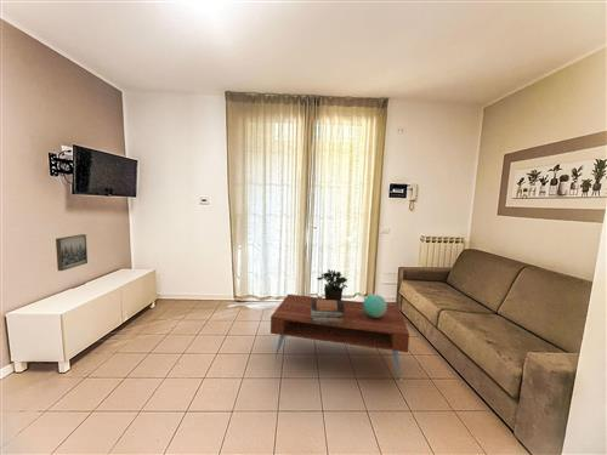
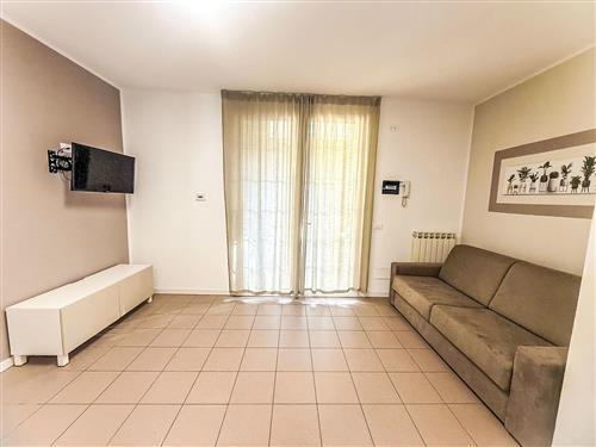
- coffee table (337, 334)
- decorative sphere (374, 305)
- potted plant (331, 285)
- book stack (327, 311)
- wall art (72, 251)
